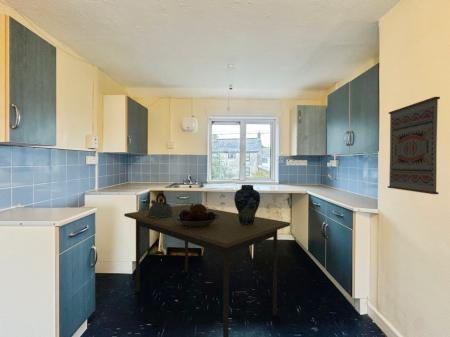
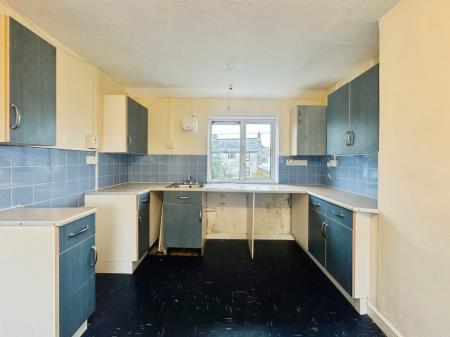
- fruit bowl (196, 214)
- kettle (160, 204)
- dining table (187, 260)
- vase (247, 204)
- wall art (410, 148)
